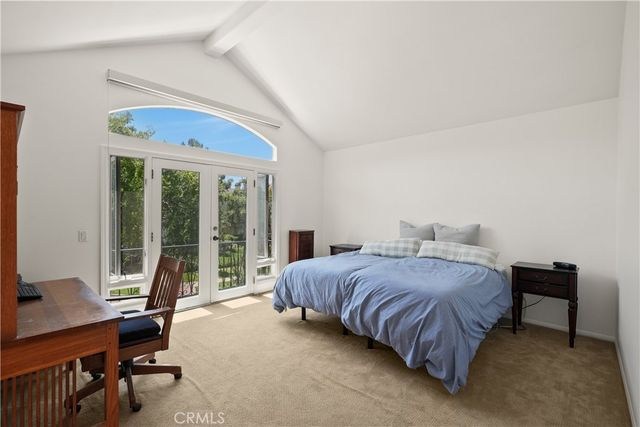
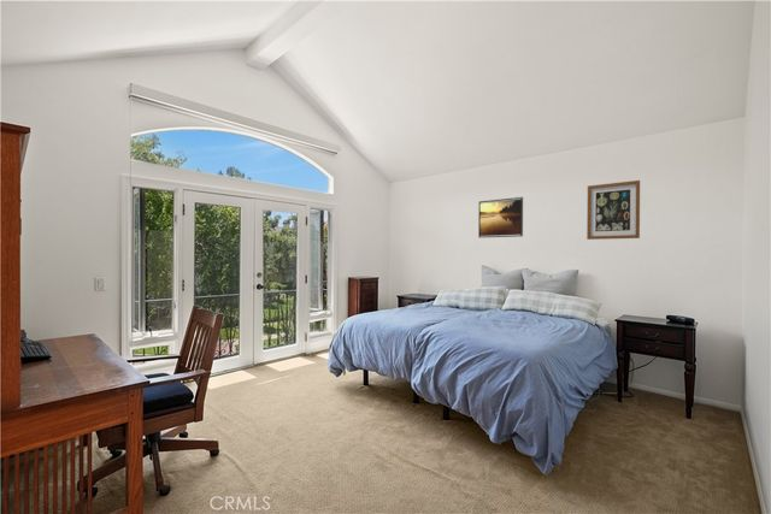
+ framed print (500, 218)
+ wall art (612, 211)
